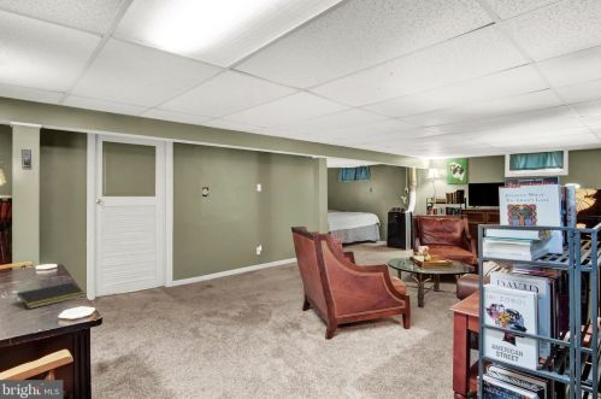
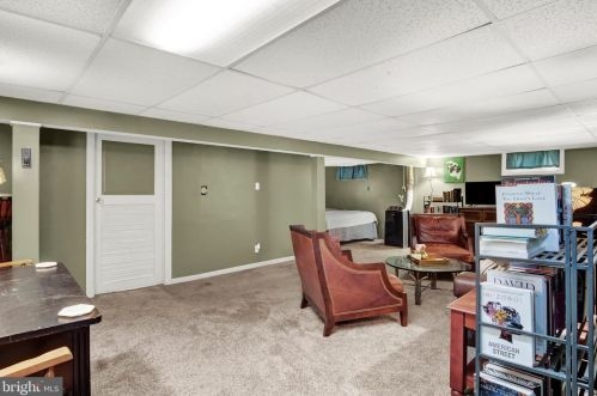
- notepad (52, 294)
